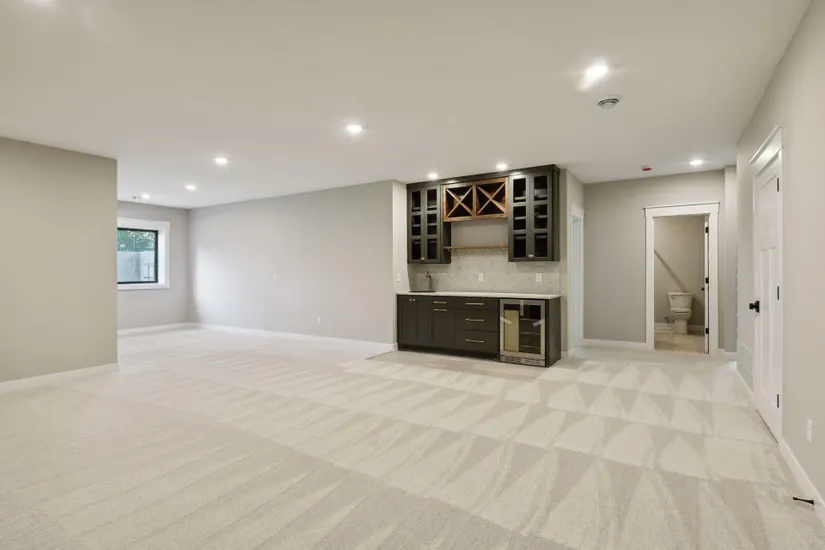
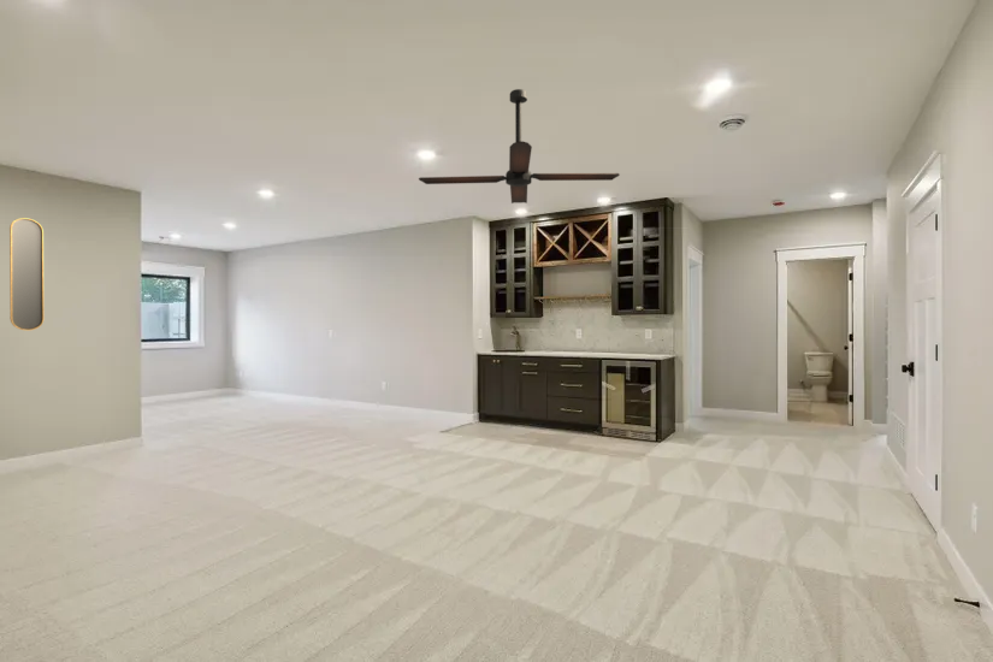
+ home mirror (26, 273)
+ ceiling fan (518, 138)
